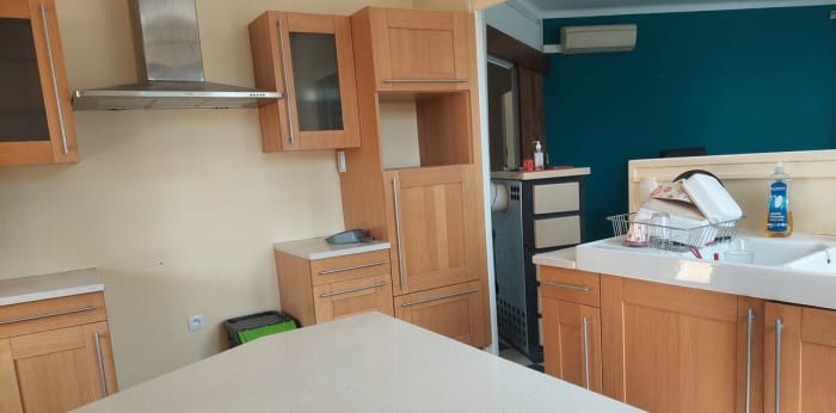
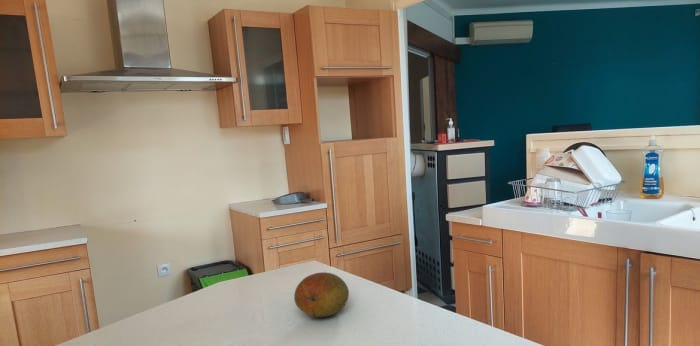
+ fruit (322, 292)
